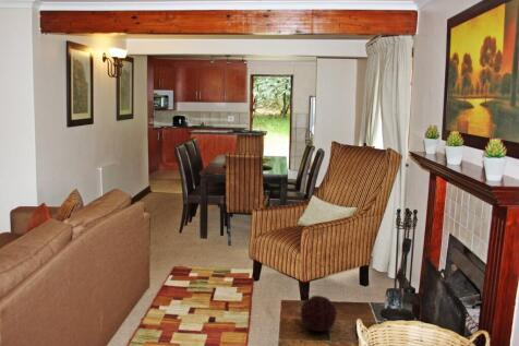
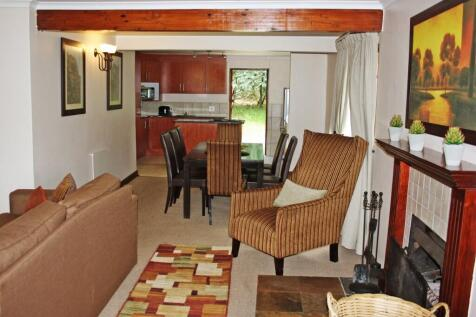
- decorative orb (318, 312)
